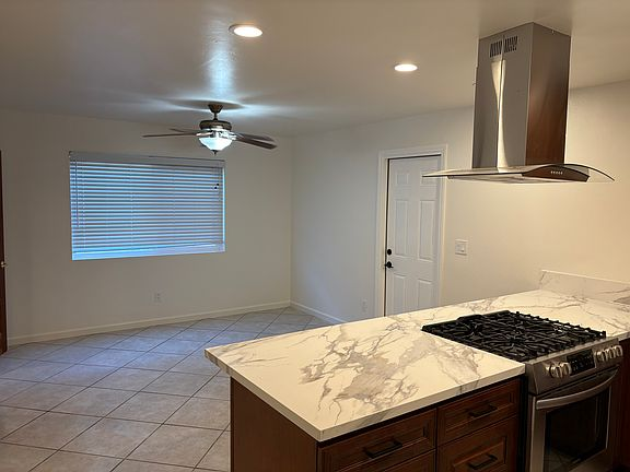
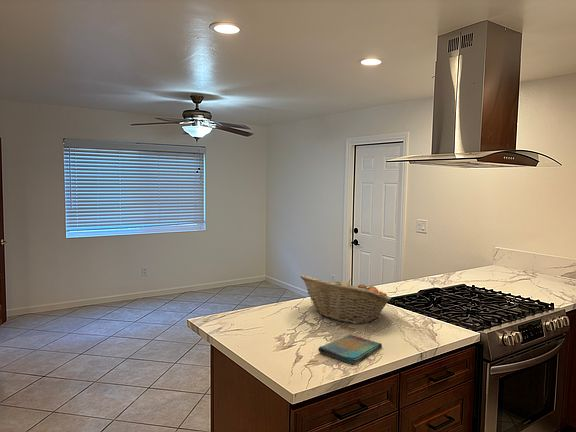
+ dish towel (350, 346)
+ fruit basket (343, 294)
